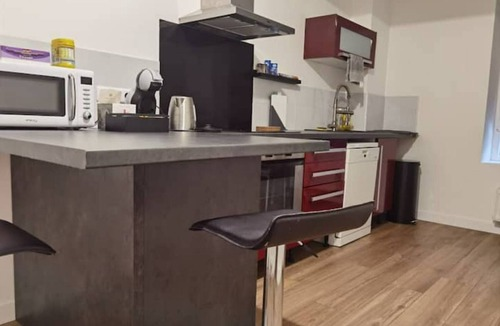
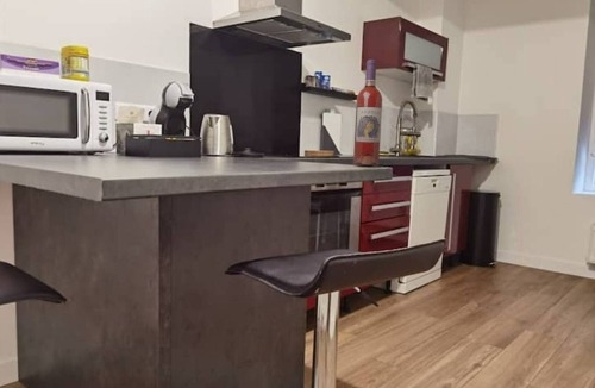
+ wine bottle (368, 113)
